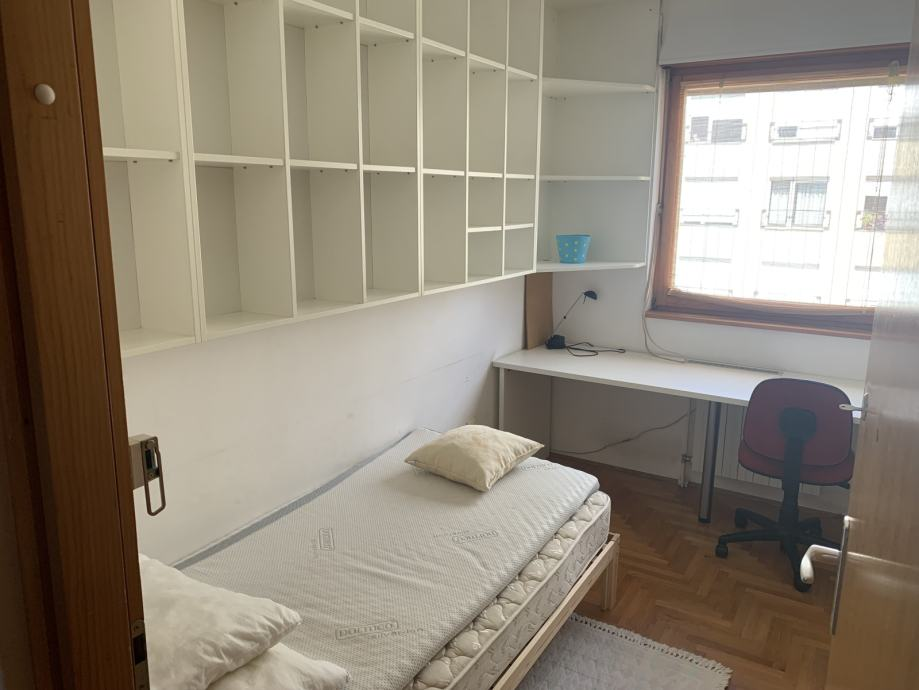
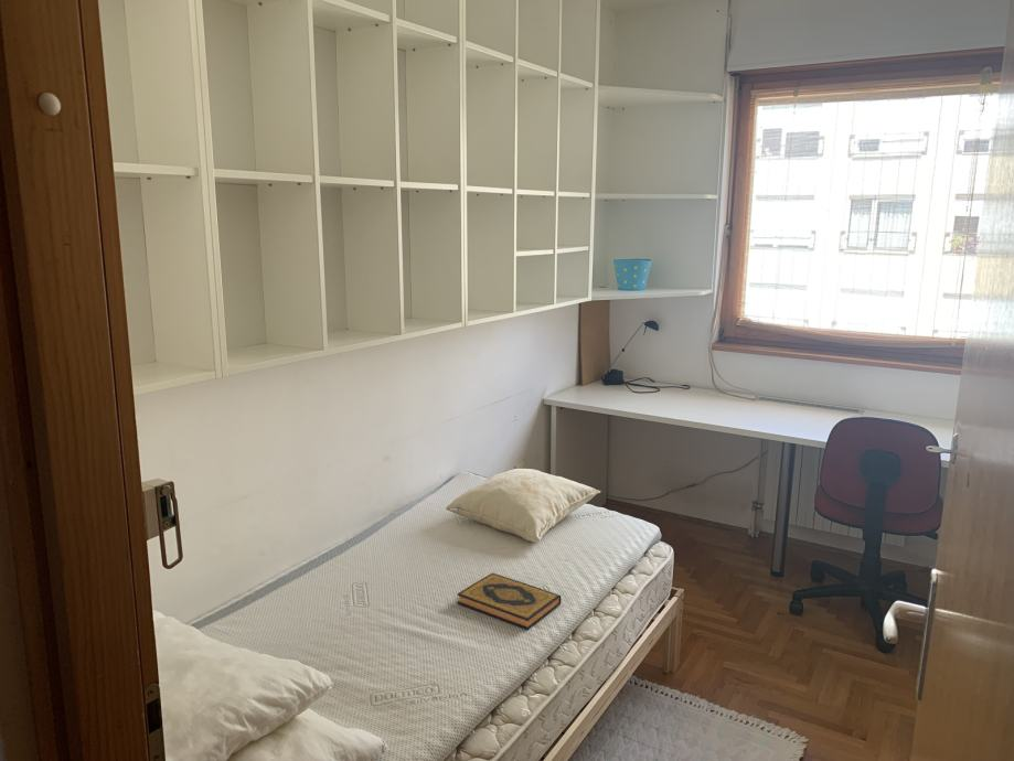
+ hardback book (509, 599)
